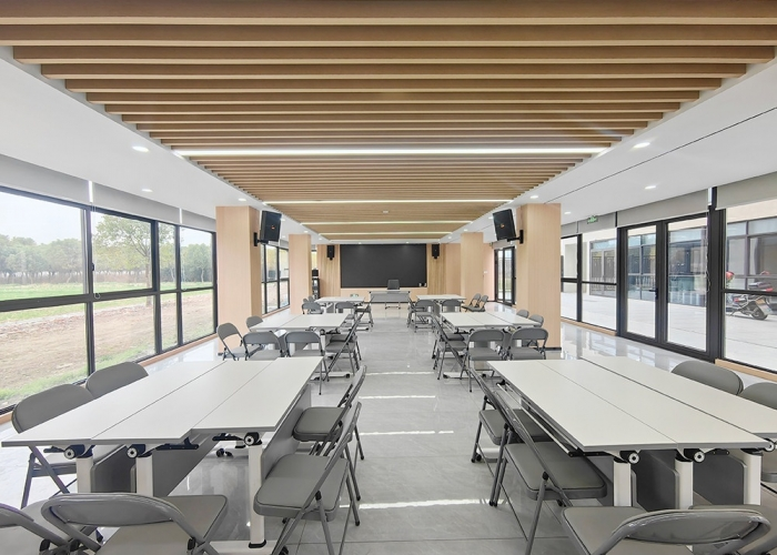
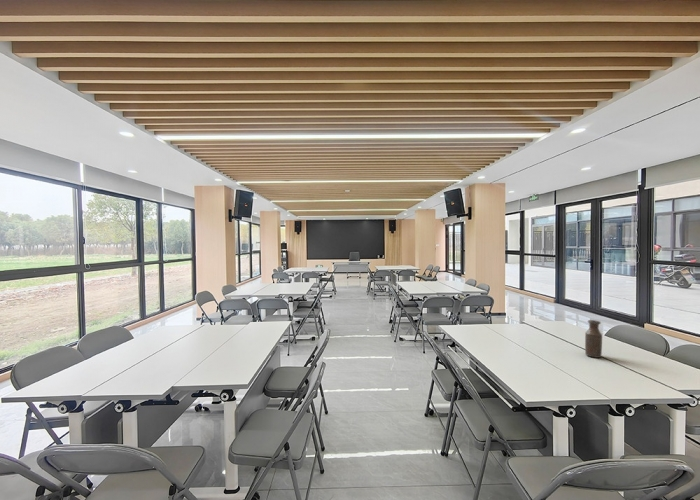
+ bottle (593, 338)
